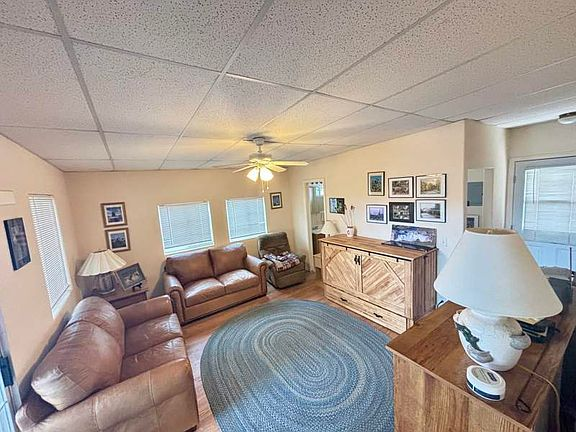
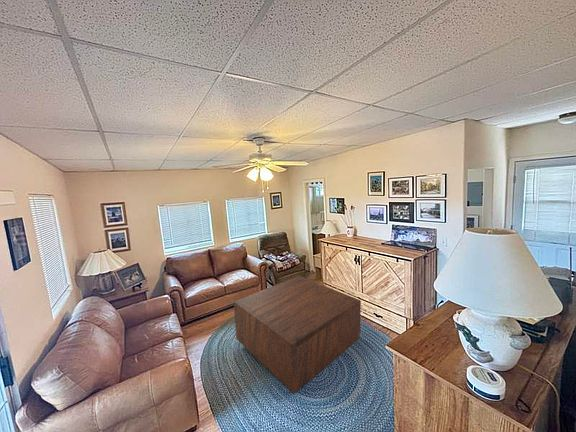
+ coffee table (297, 319)
